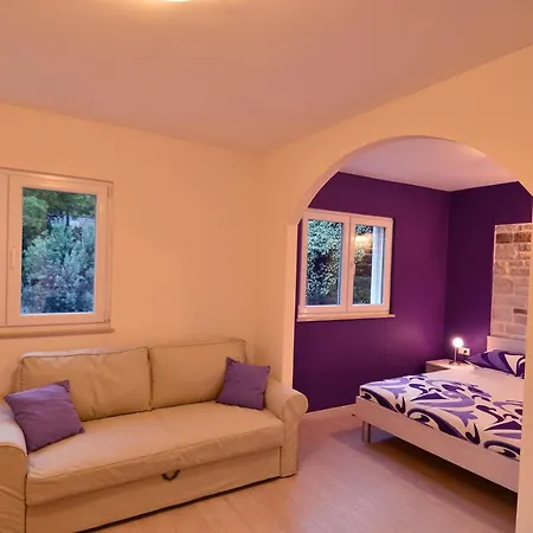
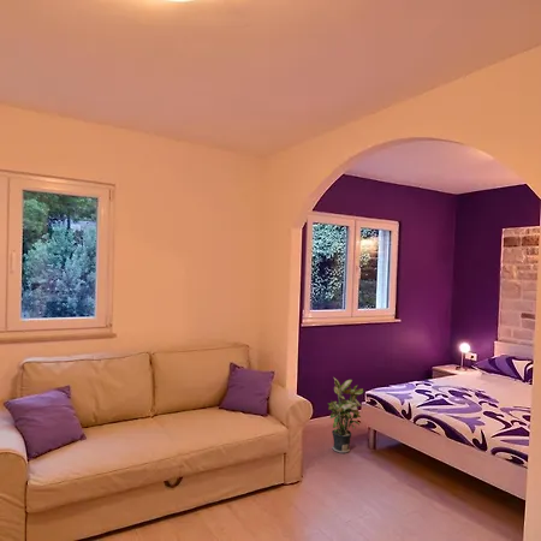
+ potted plant (345, 414)
